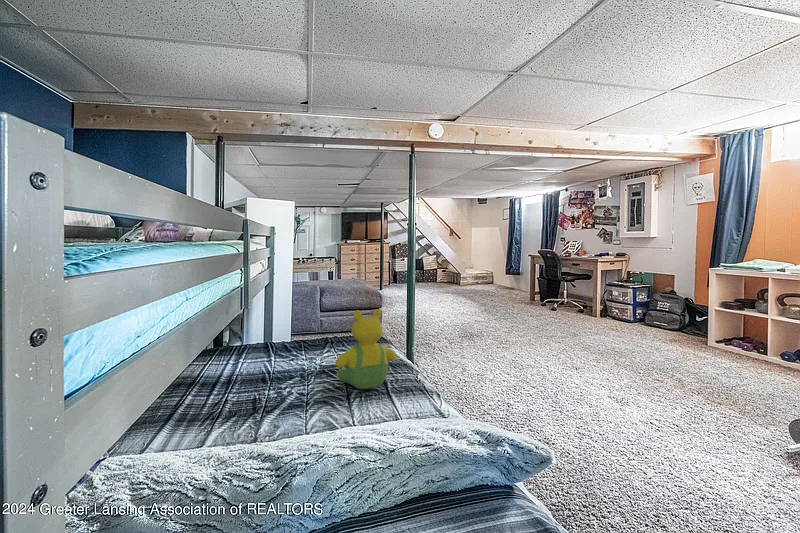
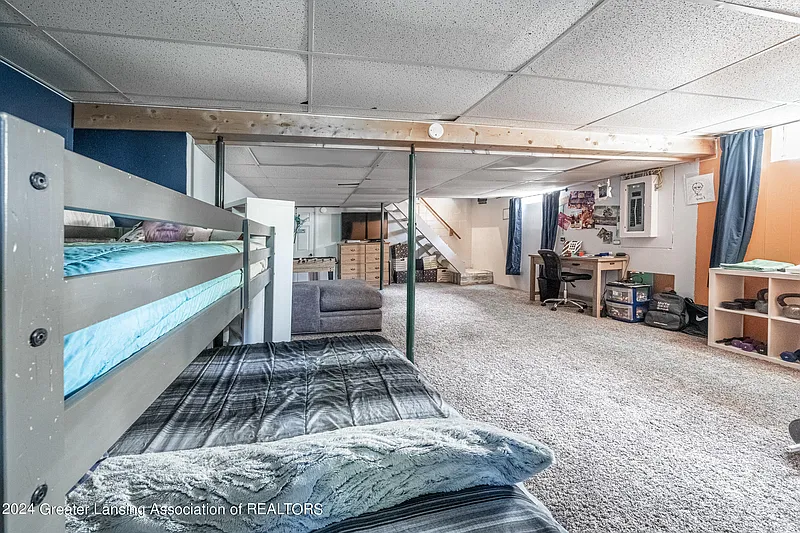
- teddy bear (362, 346)
